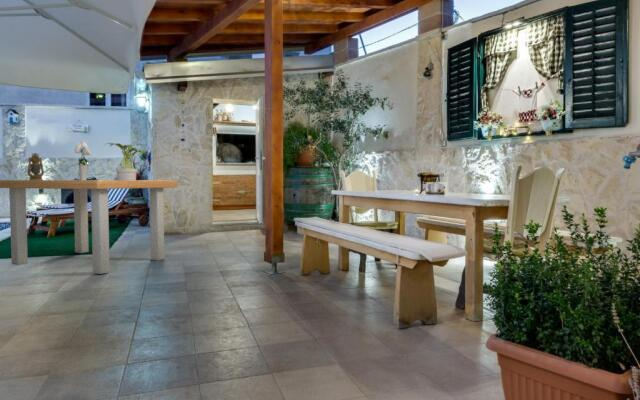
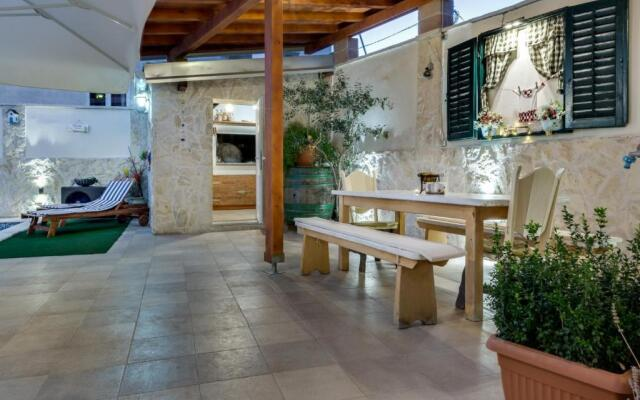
- lantern (35, 166)
- bouquet (83, 160)
- dining table (87, 220)
- potted plant (127, 161)
